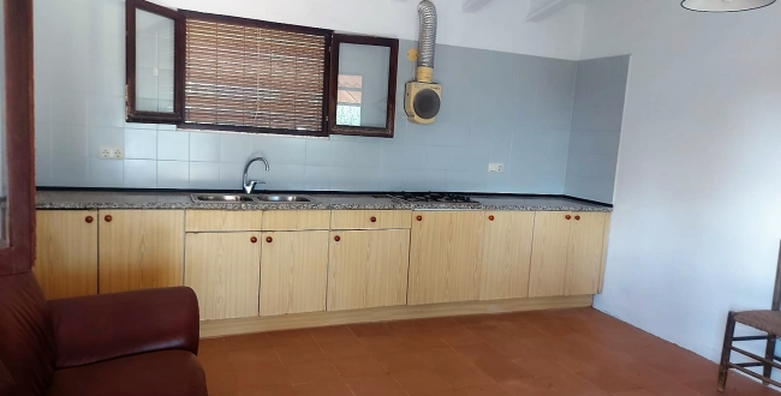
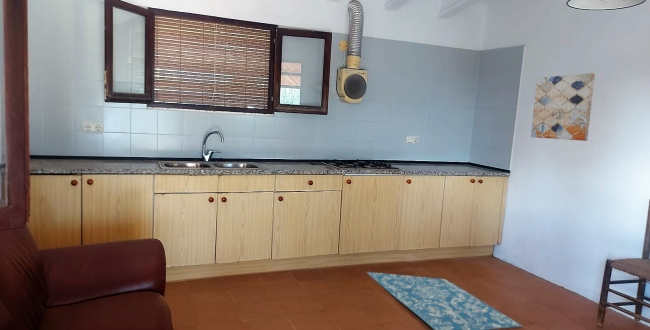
+ wall art (560, 107)
+ rug (429, 292)
